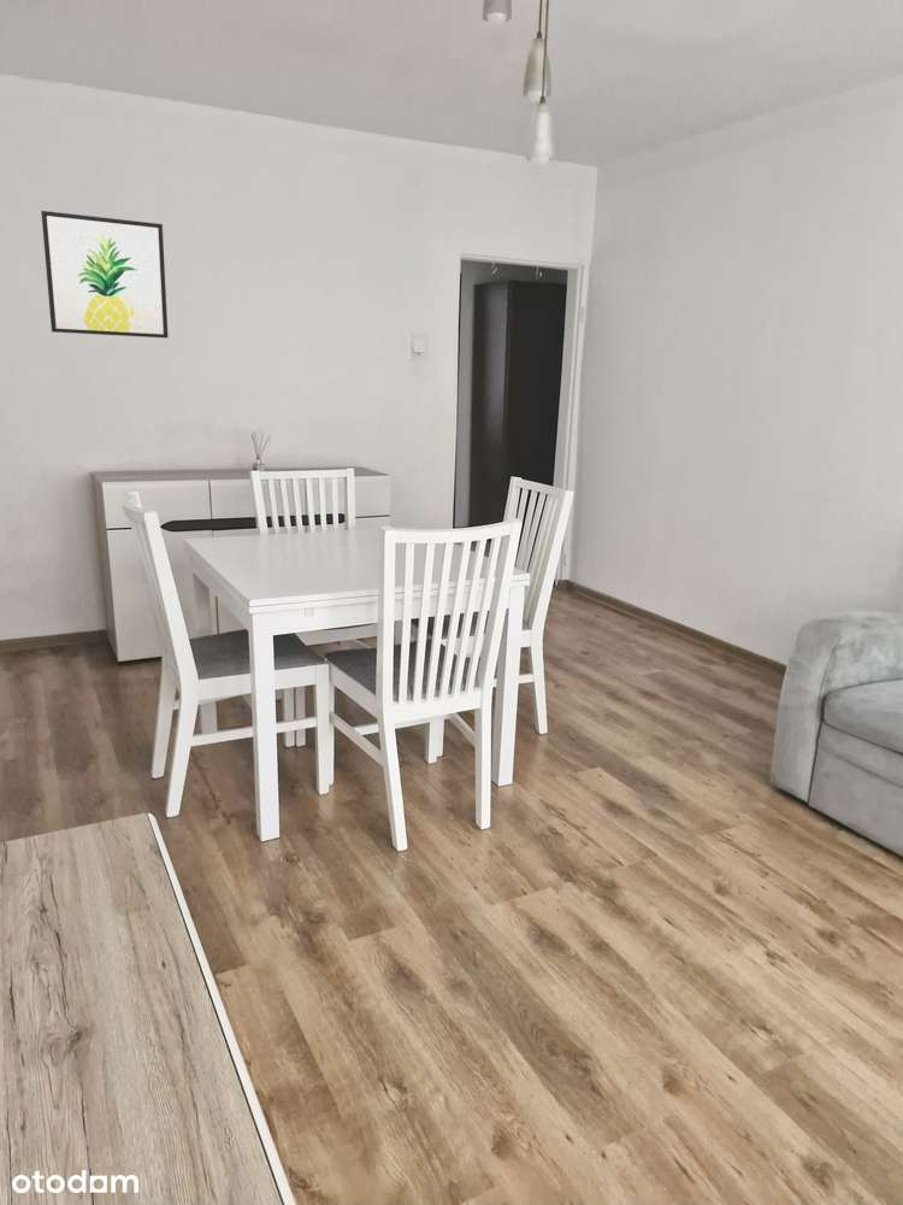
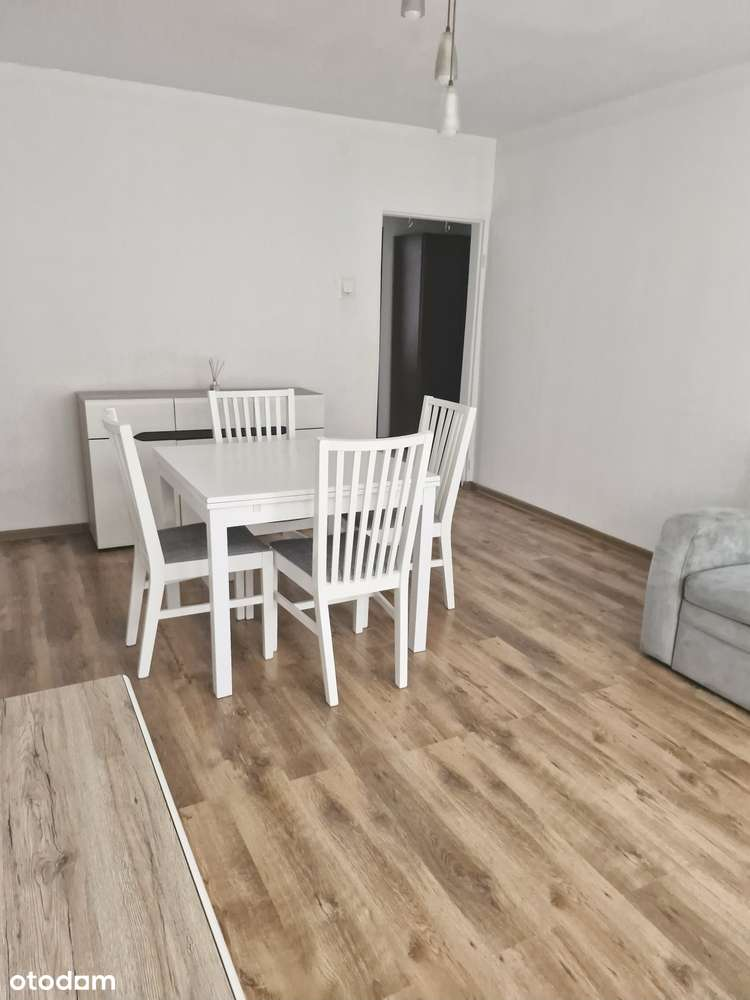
- wall art (107, 277)
